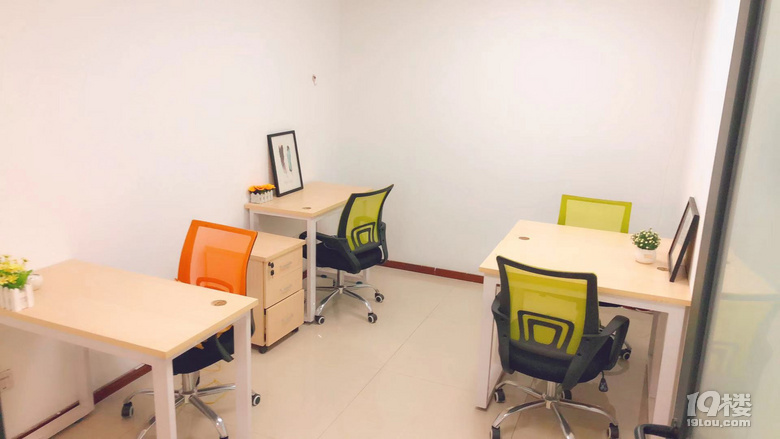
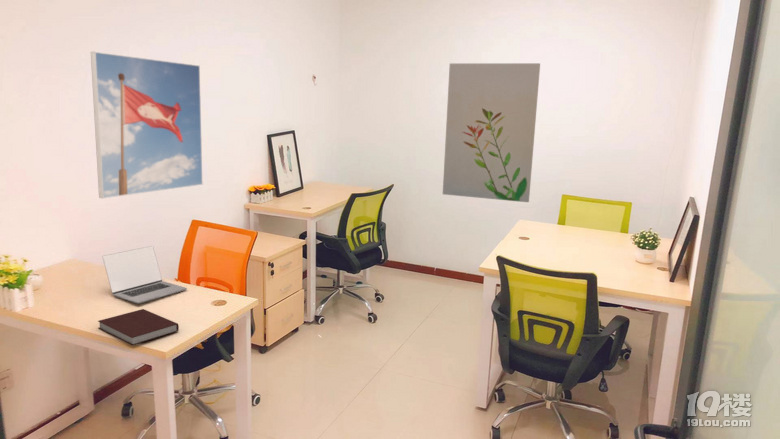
+ notebook (138, 325)
+ laptop (145, 273)
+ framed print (153, 126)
+ wall art (489, 132)
